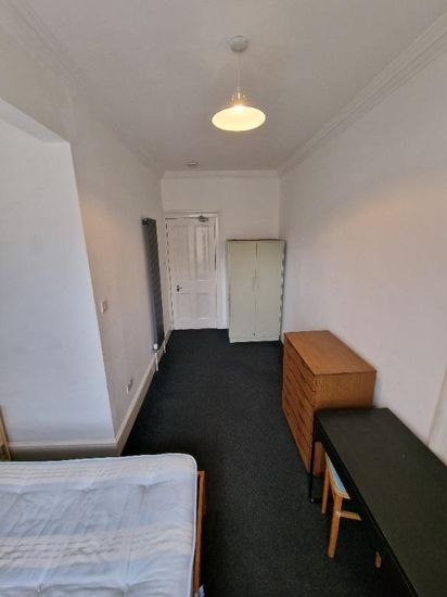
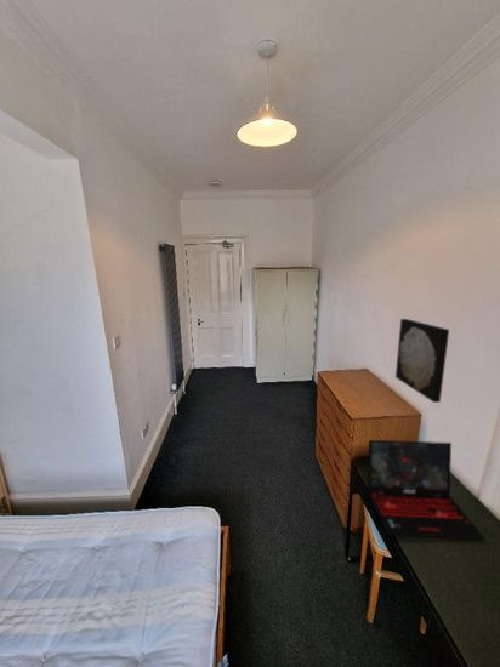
+ laptop (421, 485)
+ wall art (419, 357)
